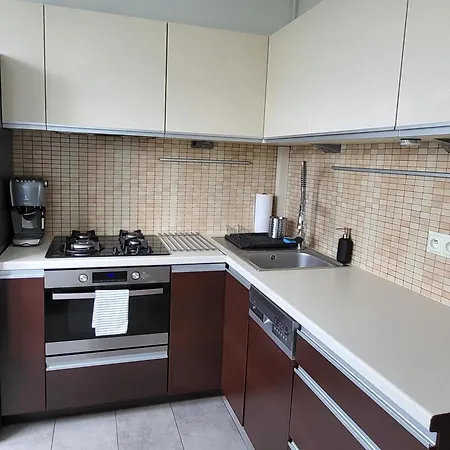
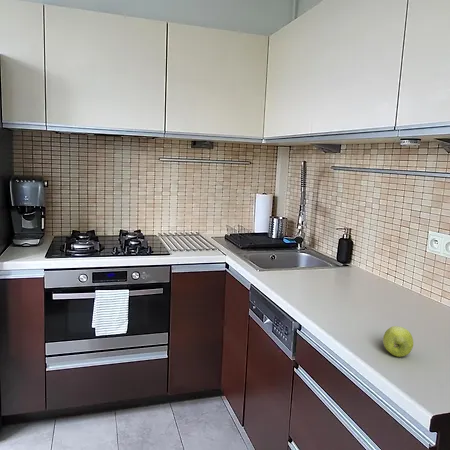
+ apple (398, 341)
